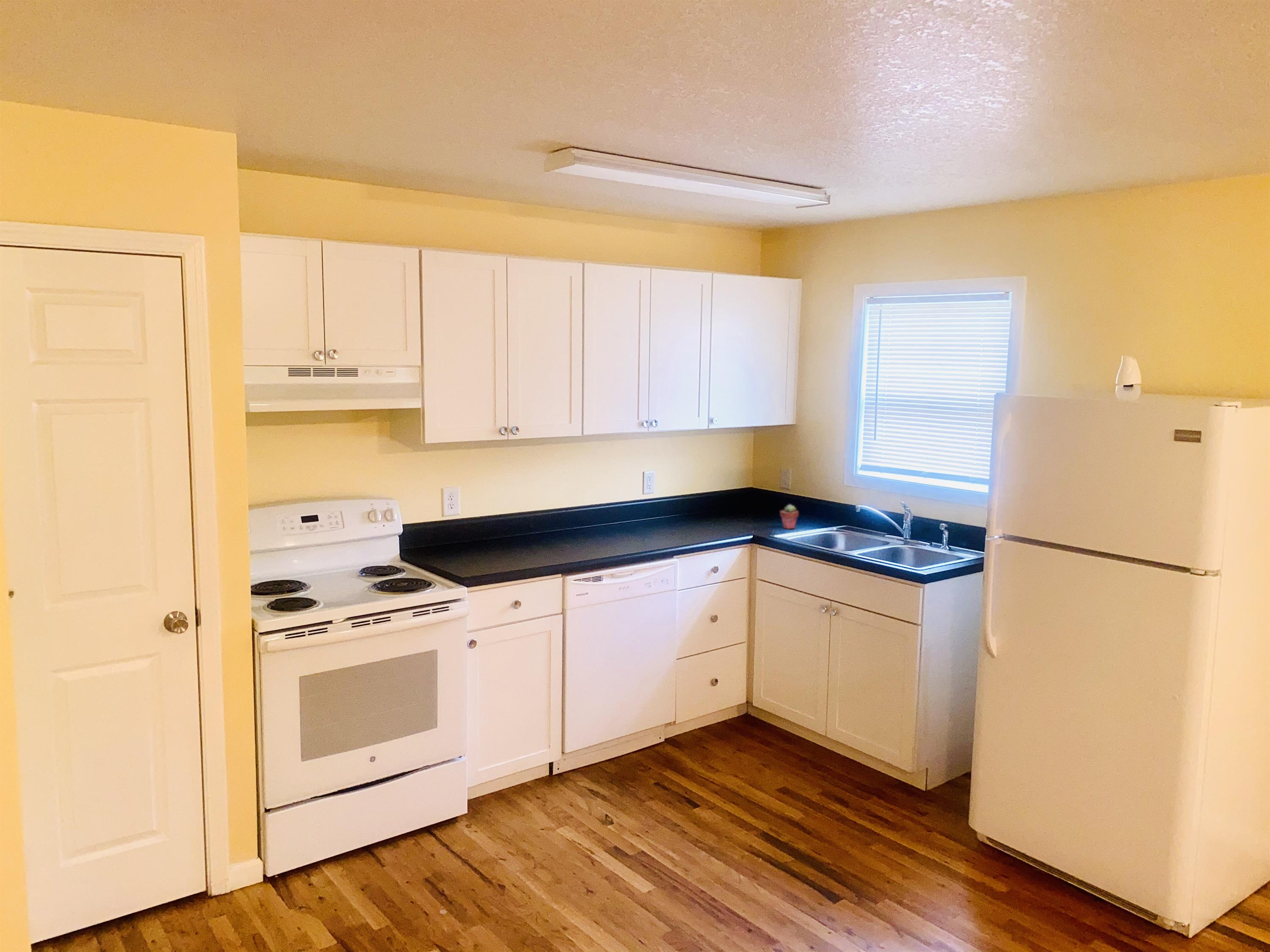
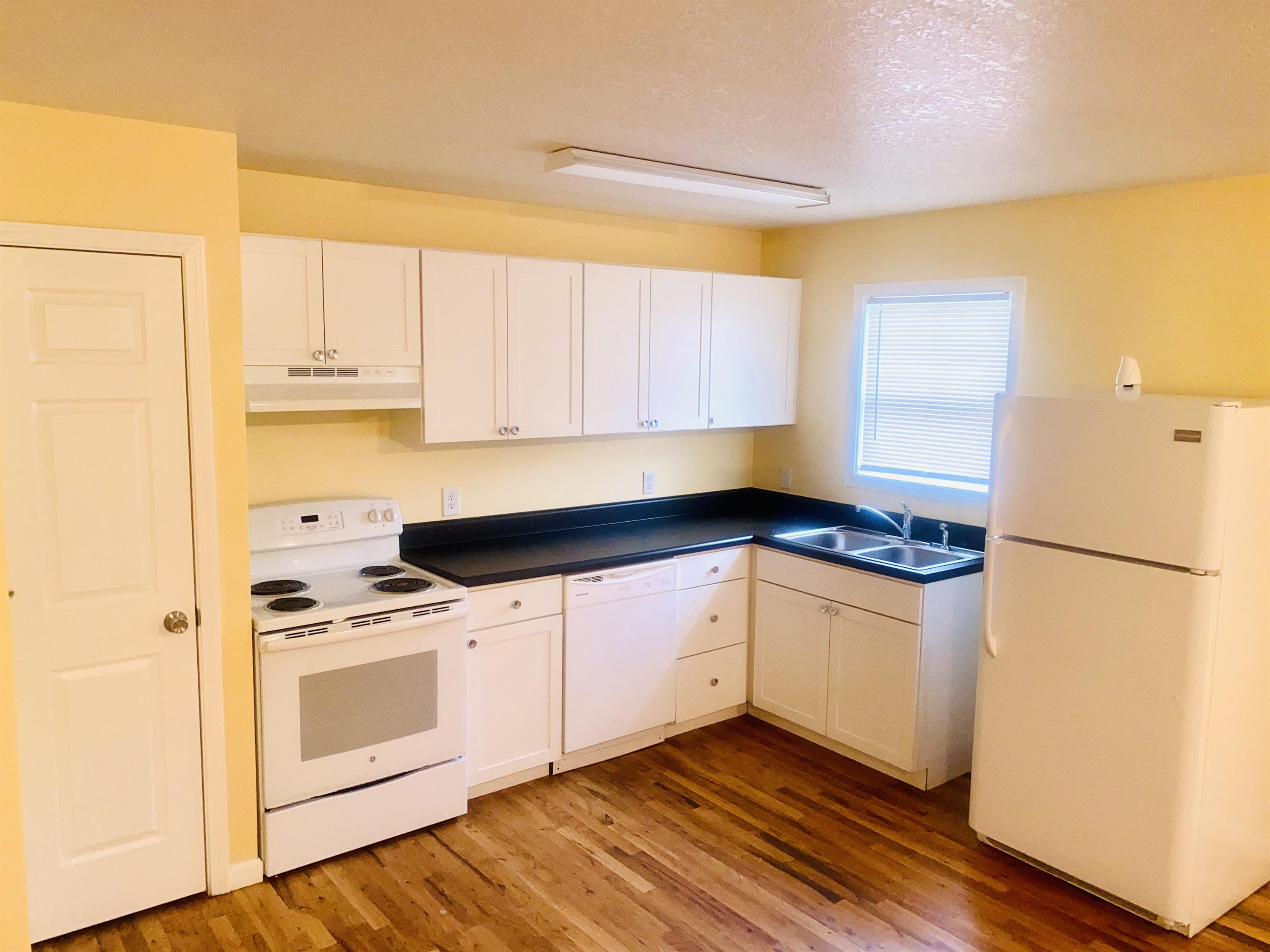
- potted succulent (789, 516)
